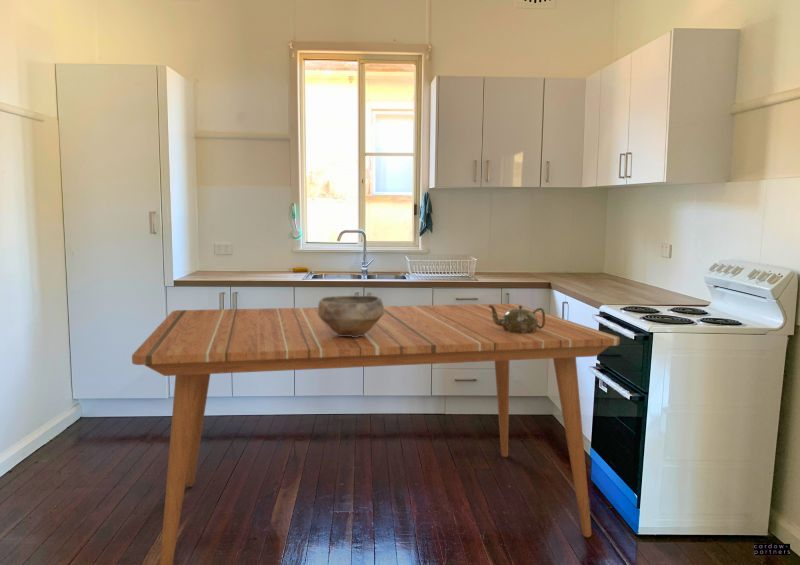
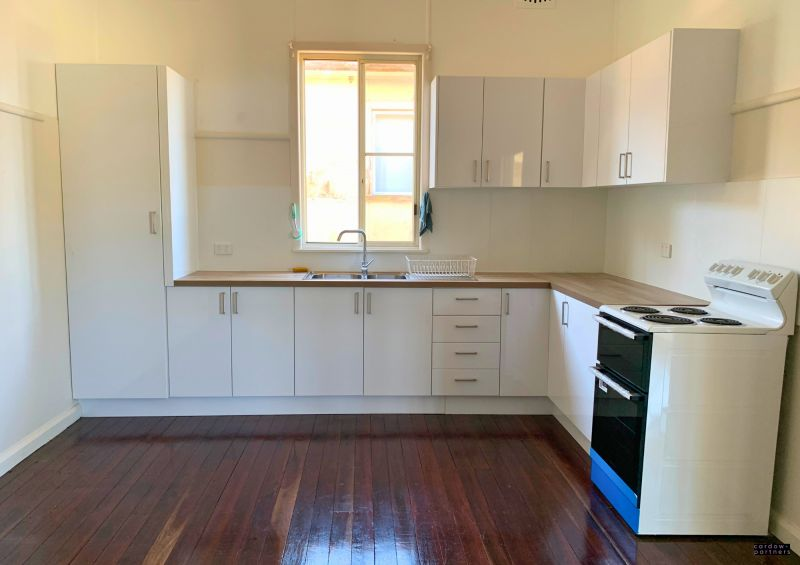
- teapot (517, 317)
- dining table (372, 366)
- bowl (351, 316)
